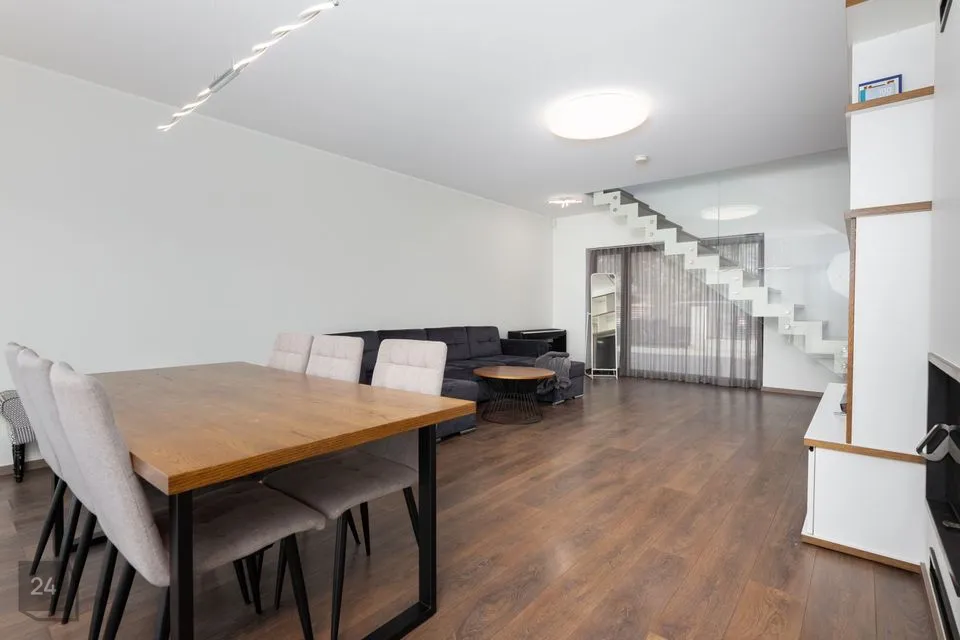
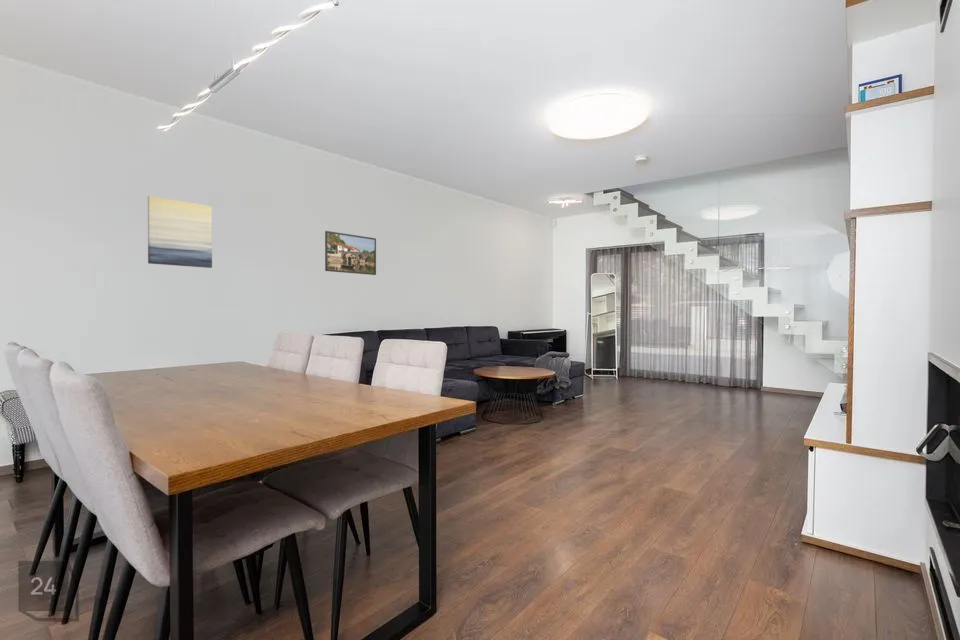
+ wall art (181, 233)
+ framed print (351, 253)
